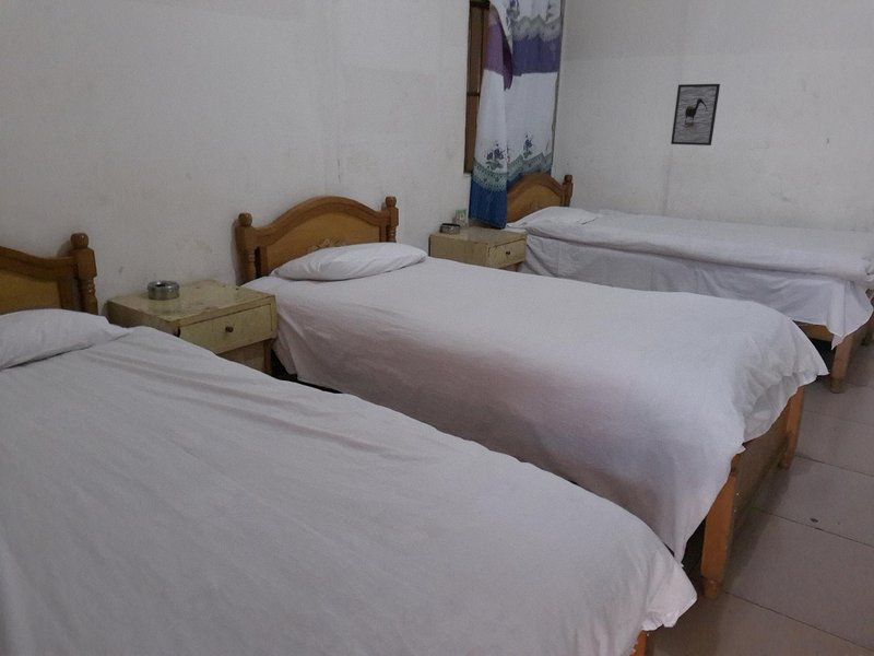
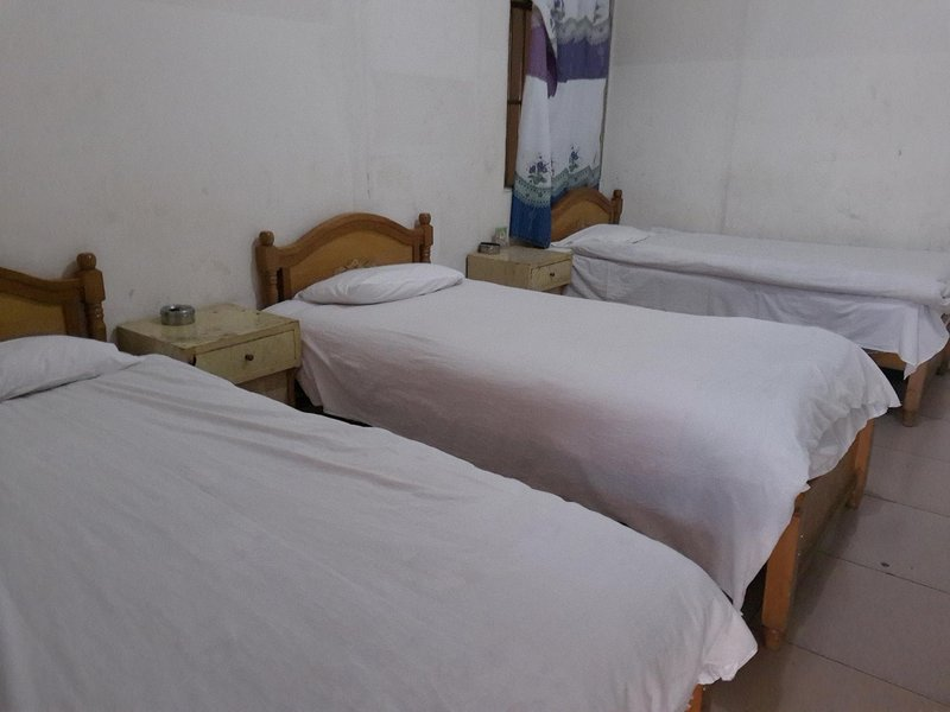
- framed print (694, 115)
